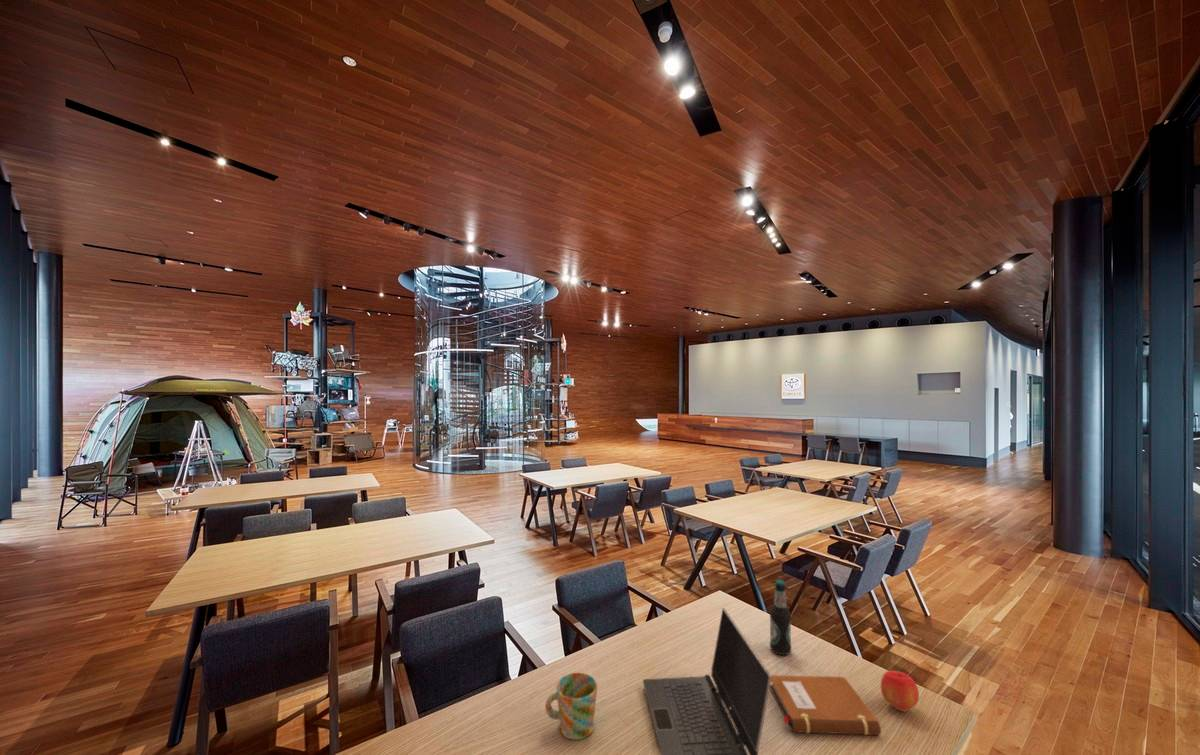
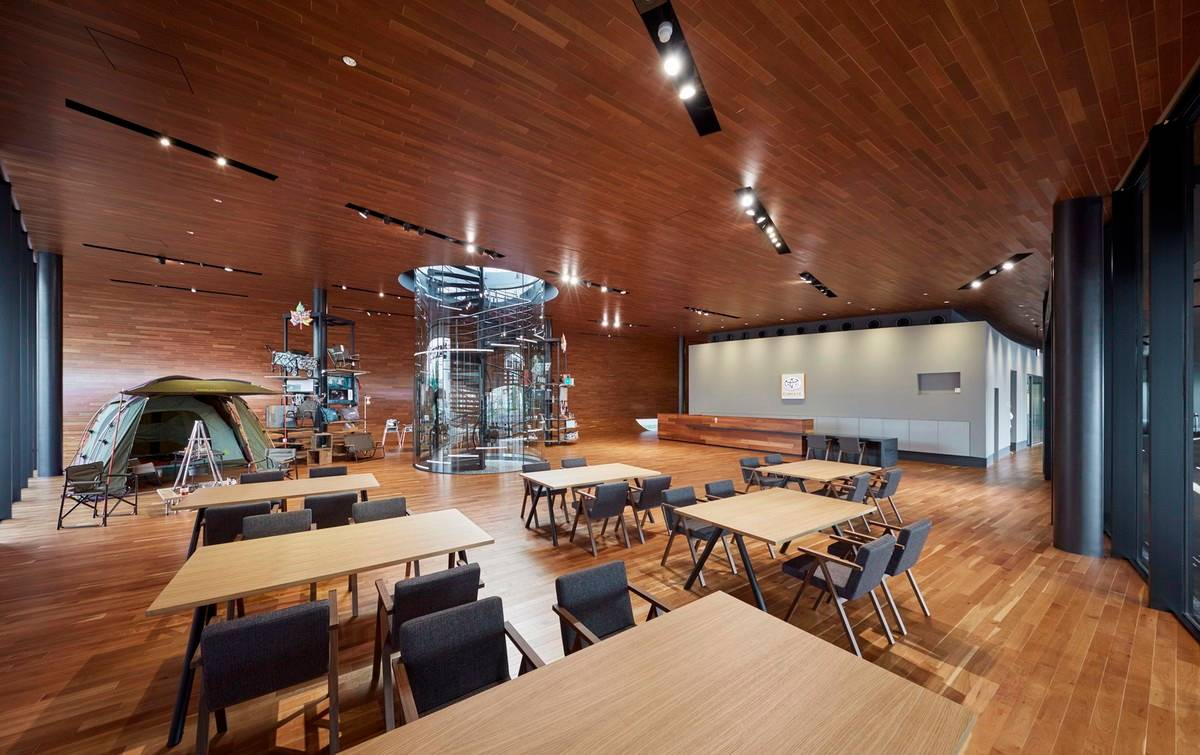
- bottle (780, 616)
- apple (899, 690)
- notebook (818, 703)
- mug (571, 706)
- laptop computer (699, 681)
